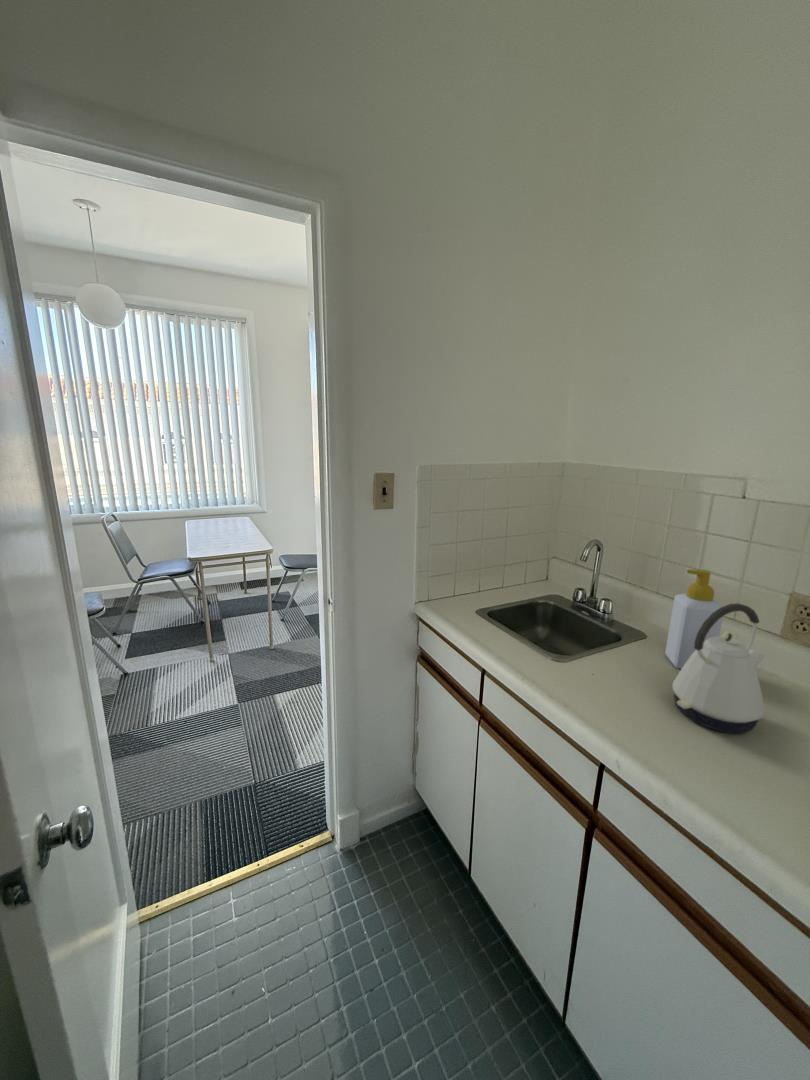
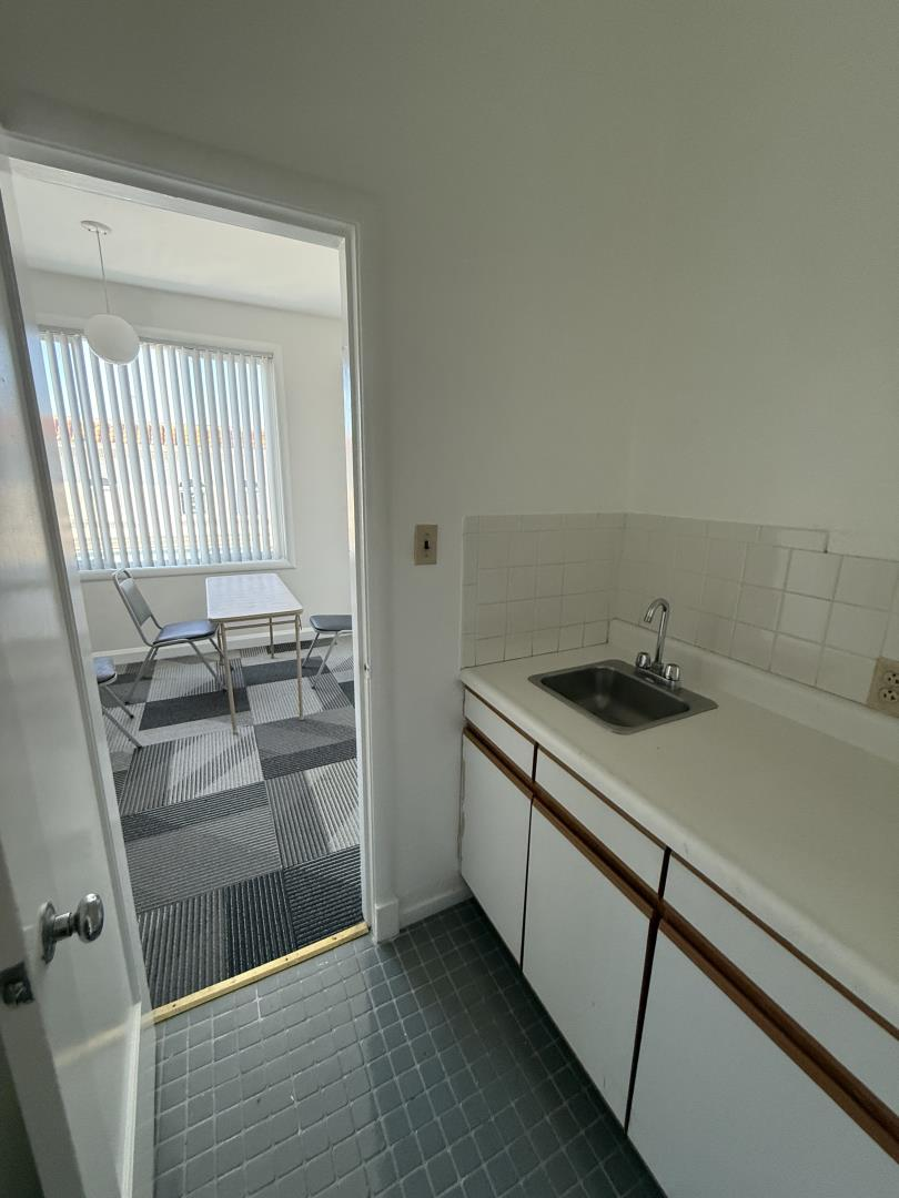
- soap bottle (695, 618)
- kettle (725, 660)
